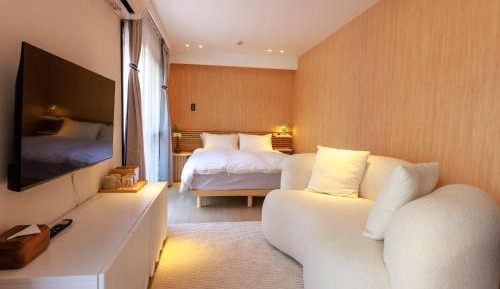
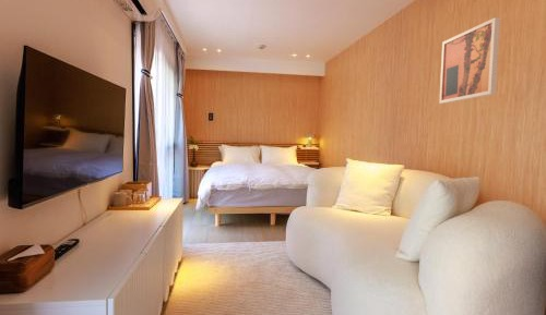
+ wall art (466, 65)
